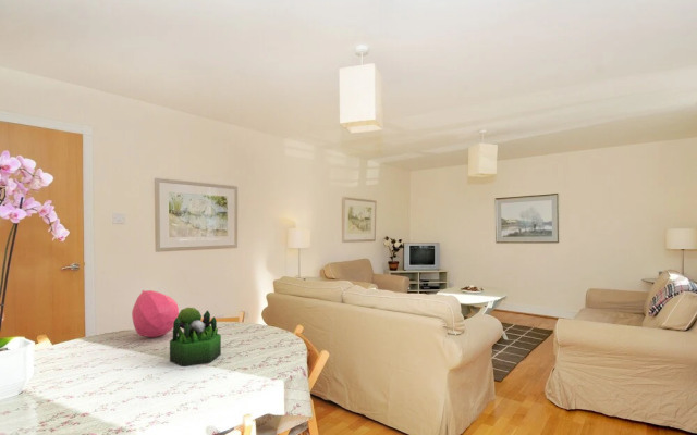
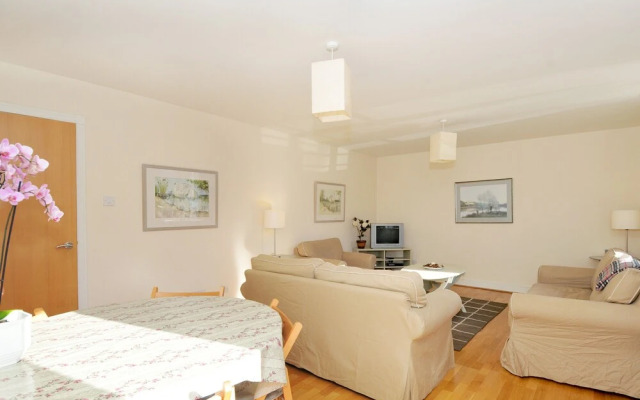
- decorative ball (156, 313)
- plant (195, 333)
